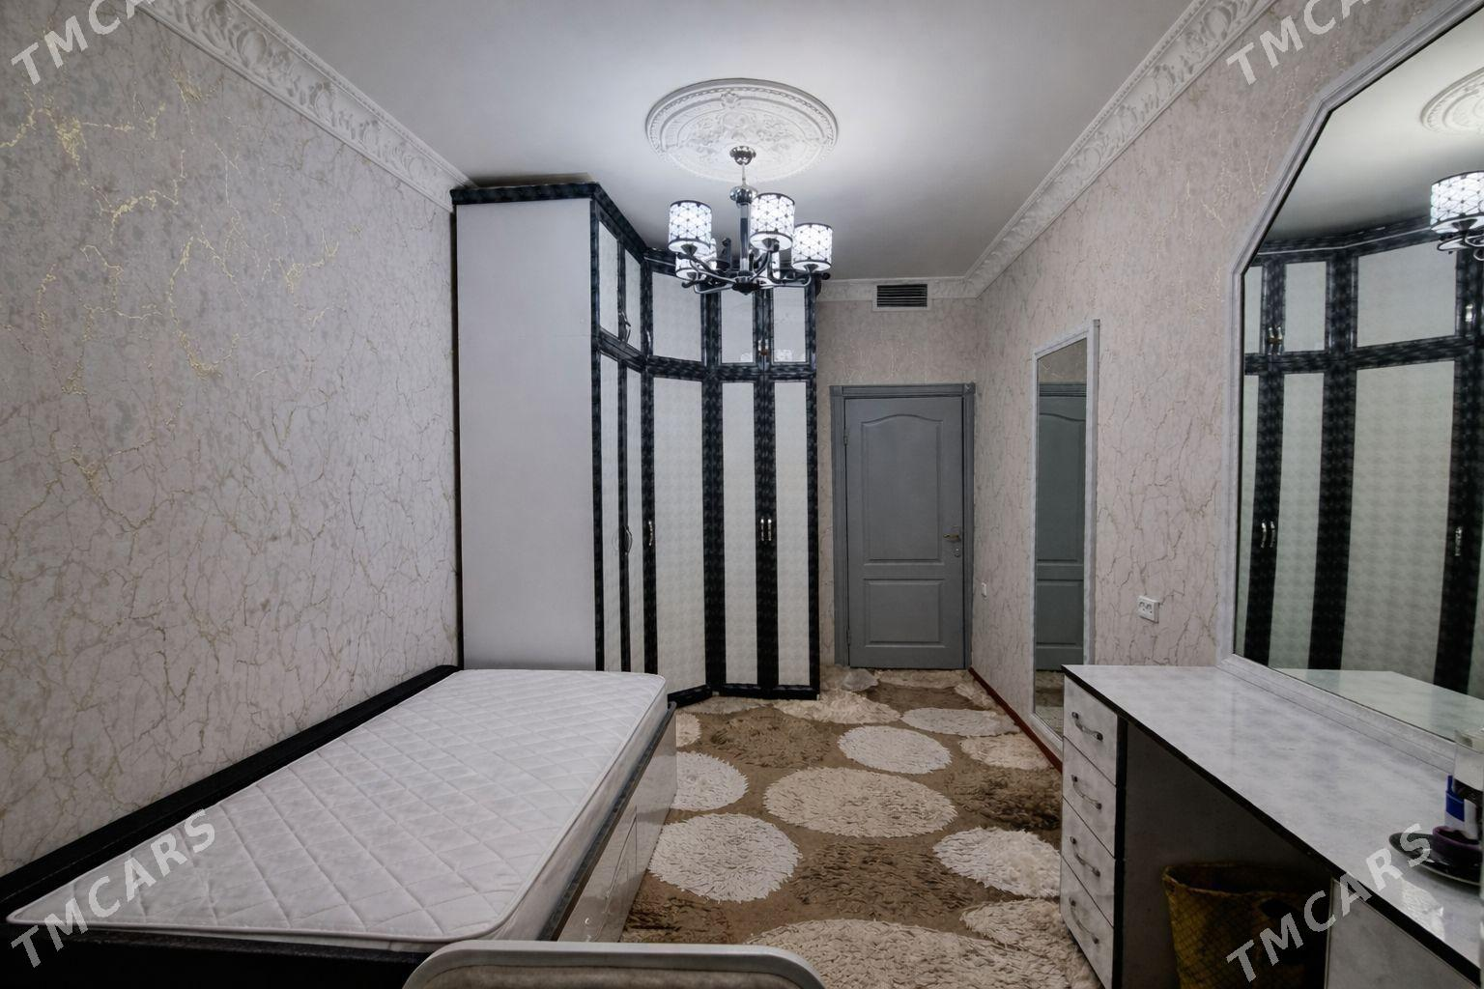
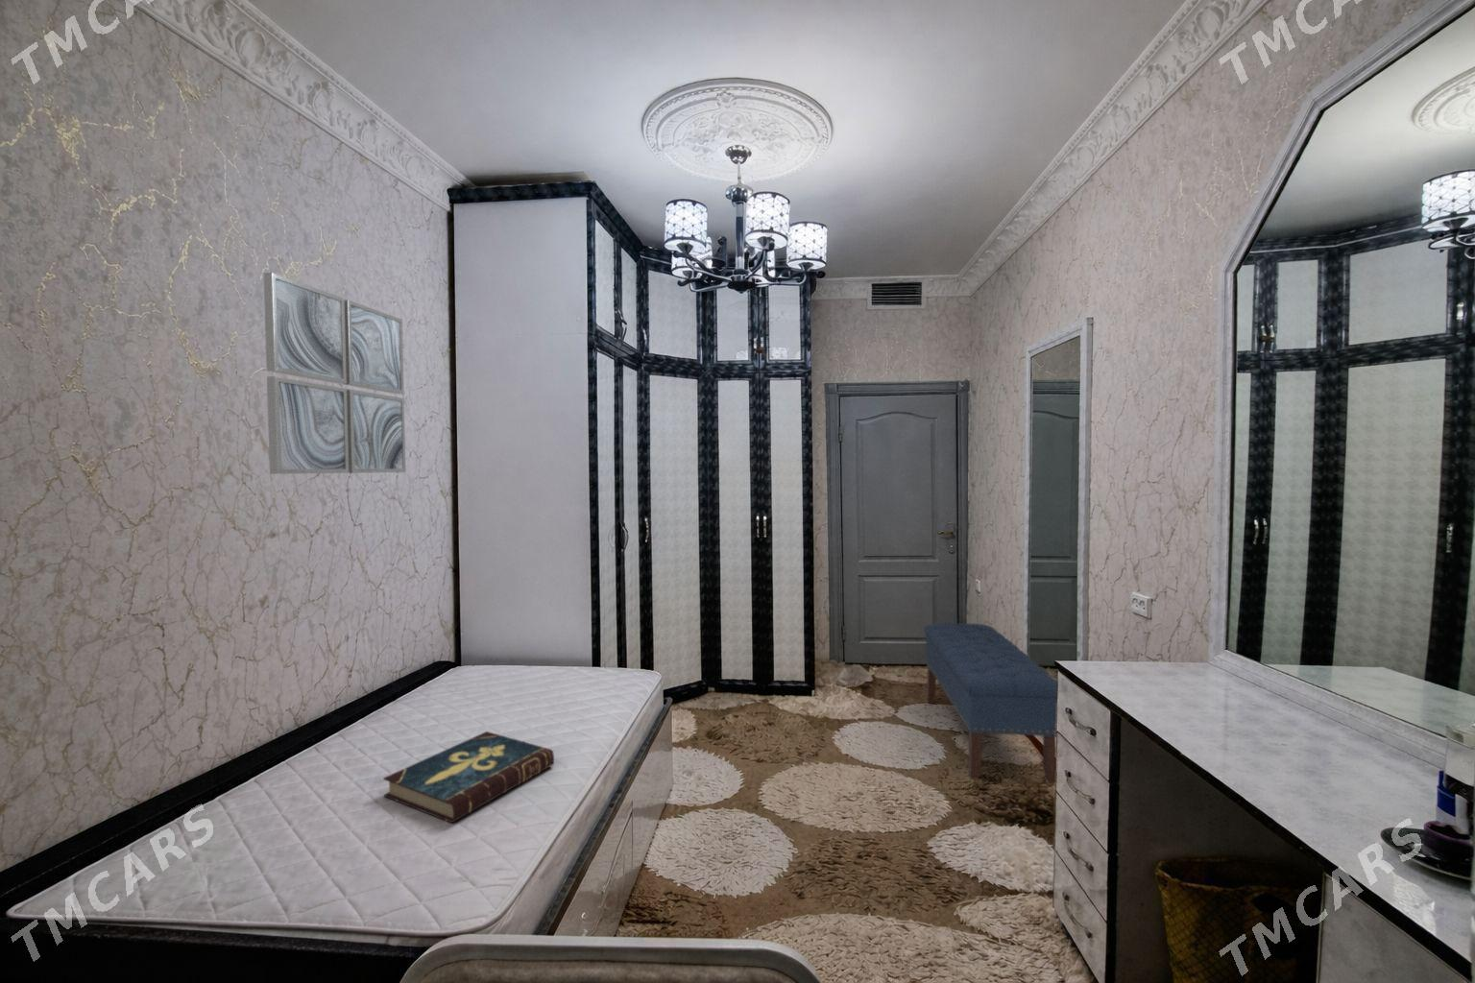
+ wall art (344, 388)
+ bench (981, 690)
+ book (472, 772)
